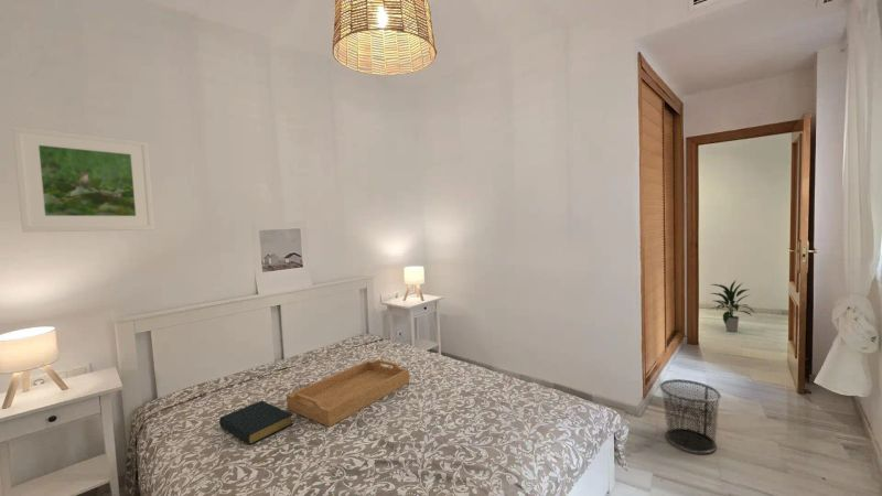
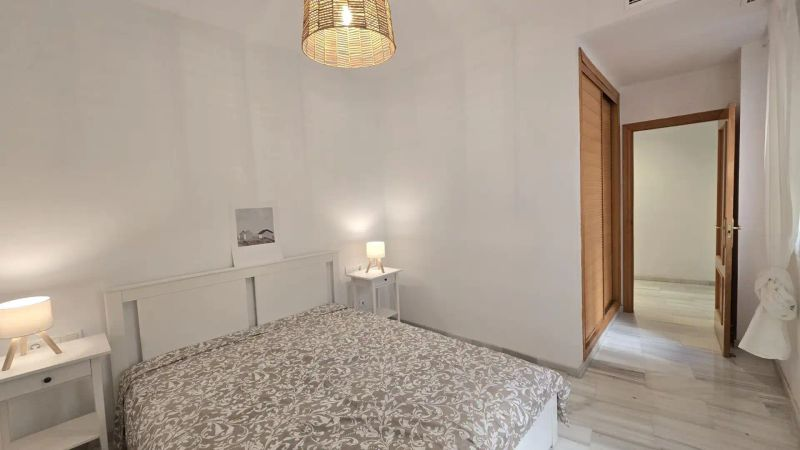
- waste bin (689, 414)
- hardback book (256, 420)
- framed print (90, 183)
- indoor plant (729, 304)
- serving tray (352, 386)
